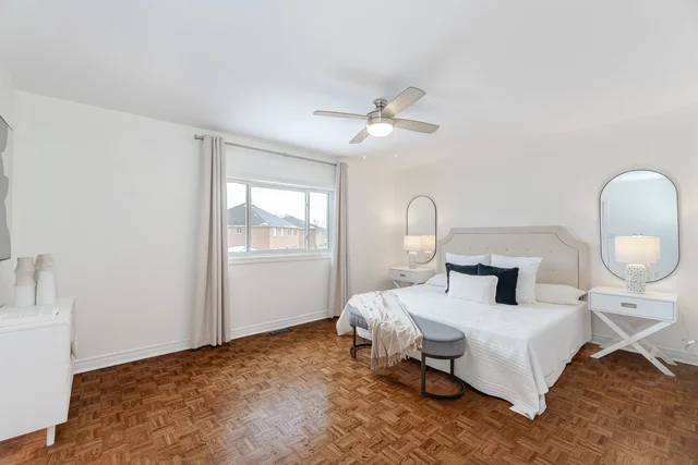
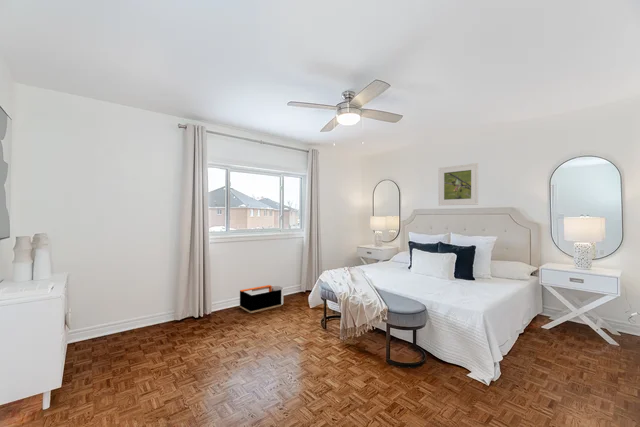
+ storage bin (264, 297)
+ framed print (457, 185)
